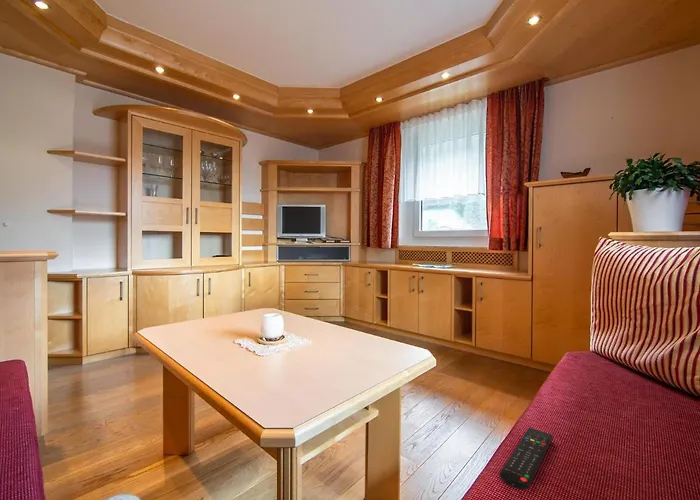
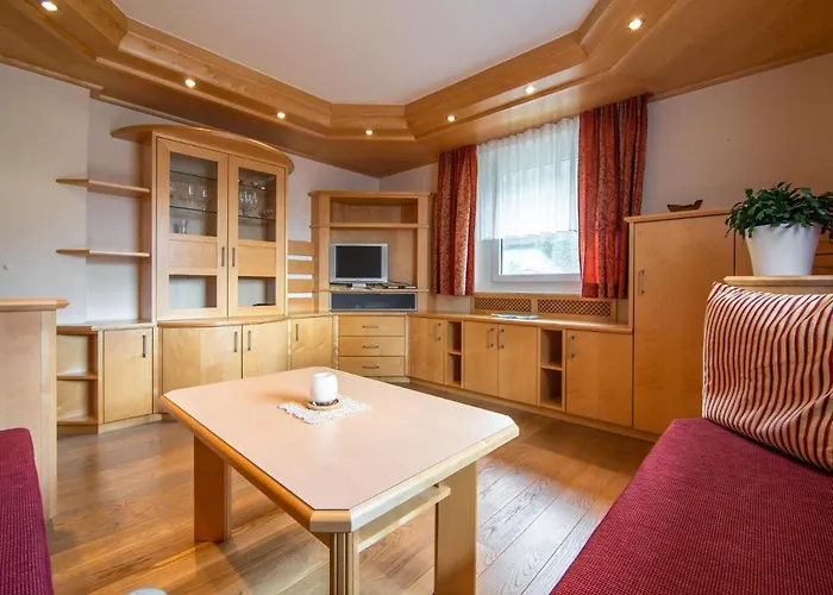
- remote control (528, 455)
